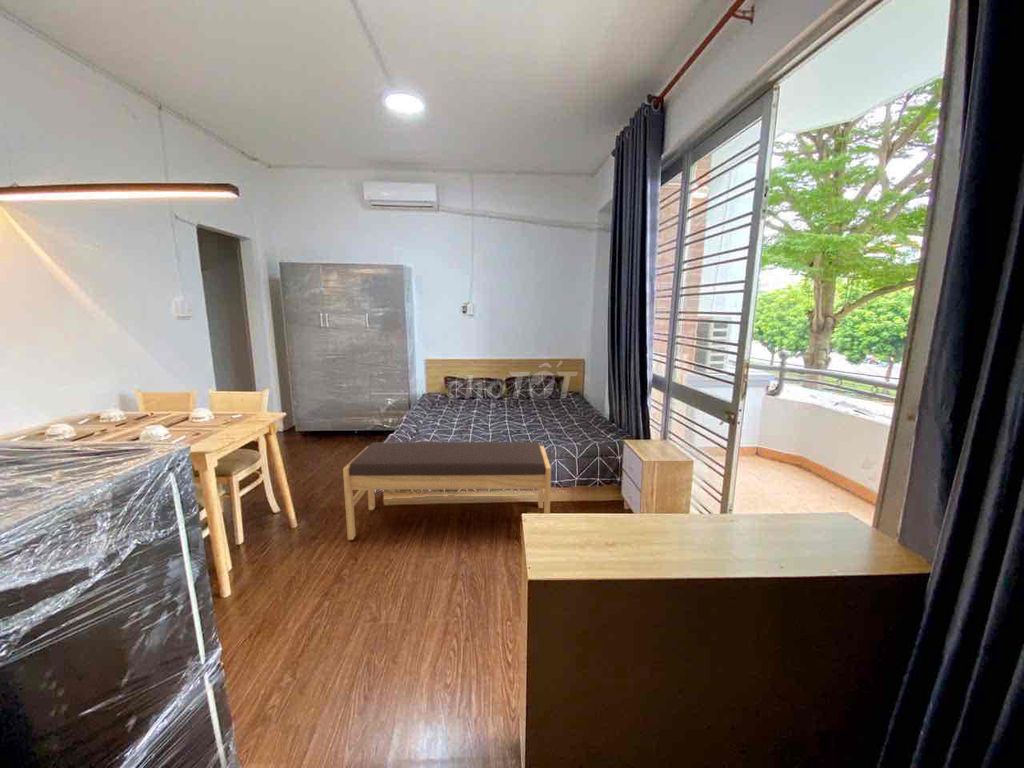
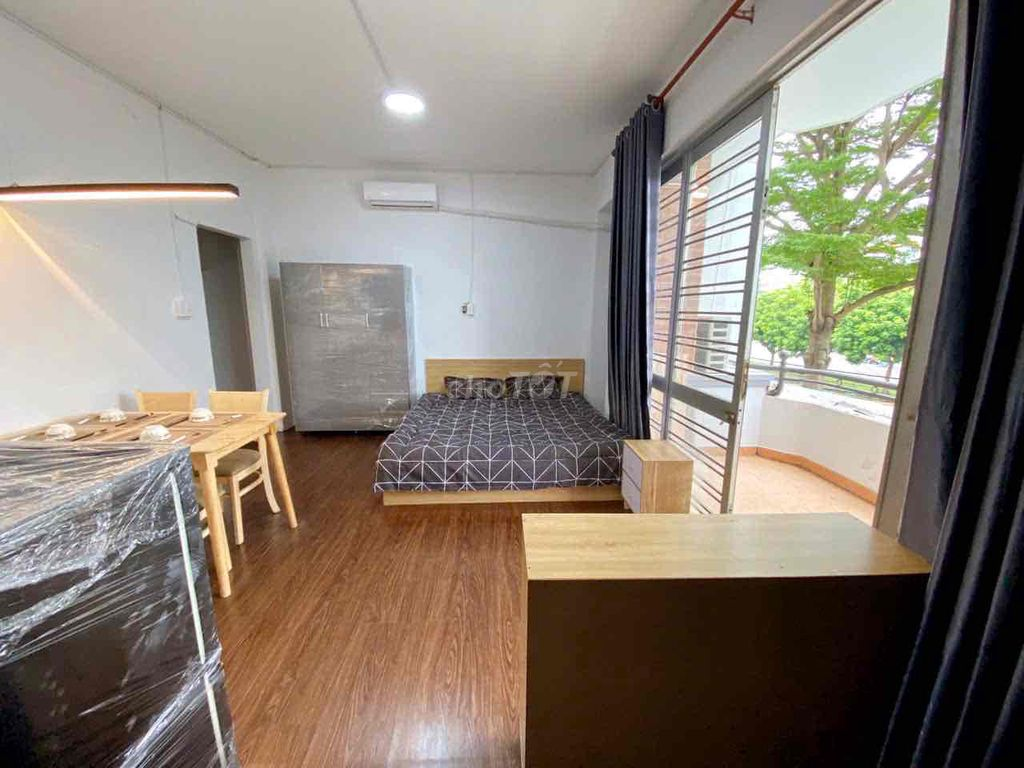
- bench (452, 486)
